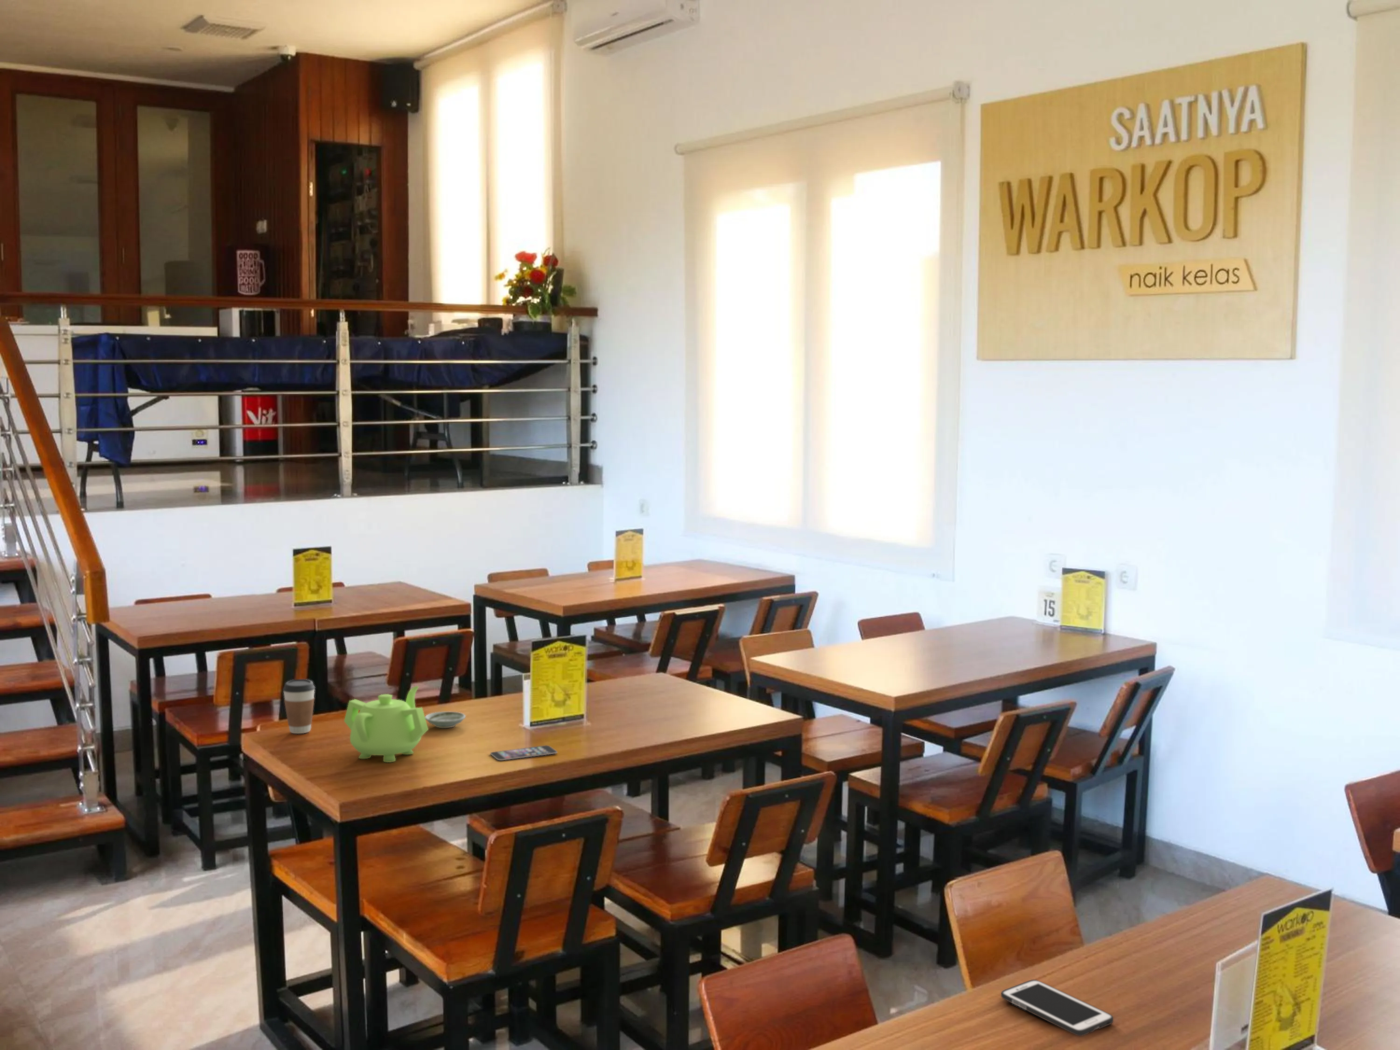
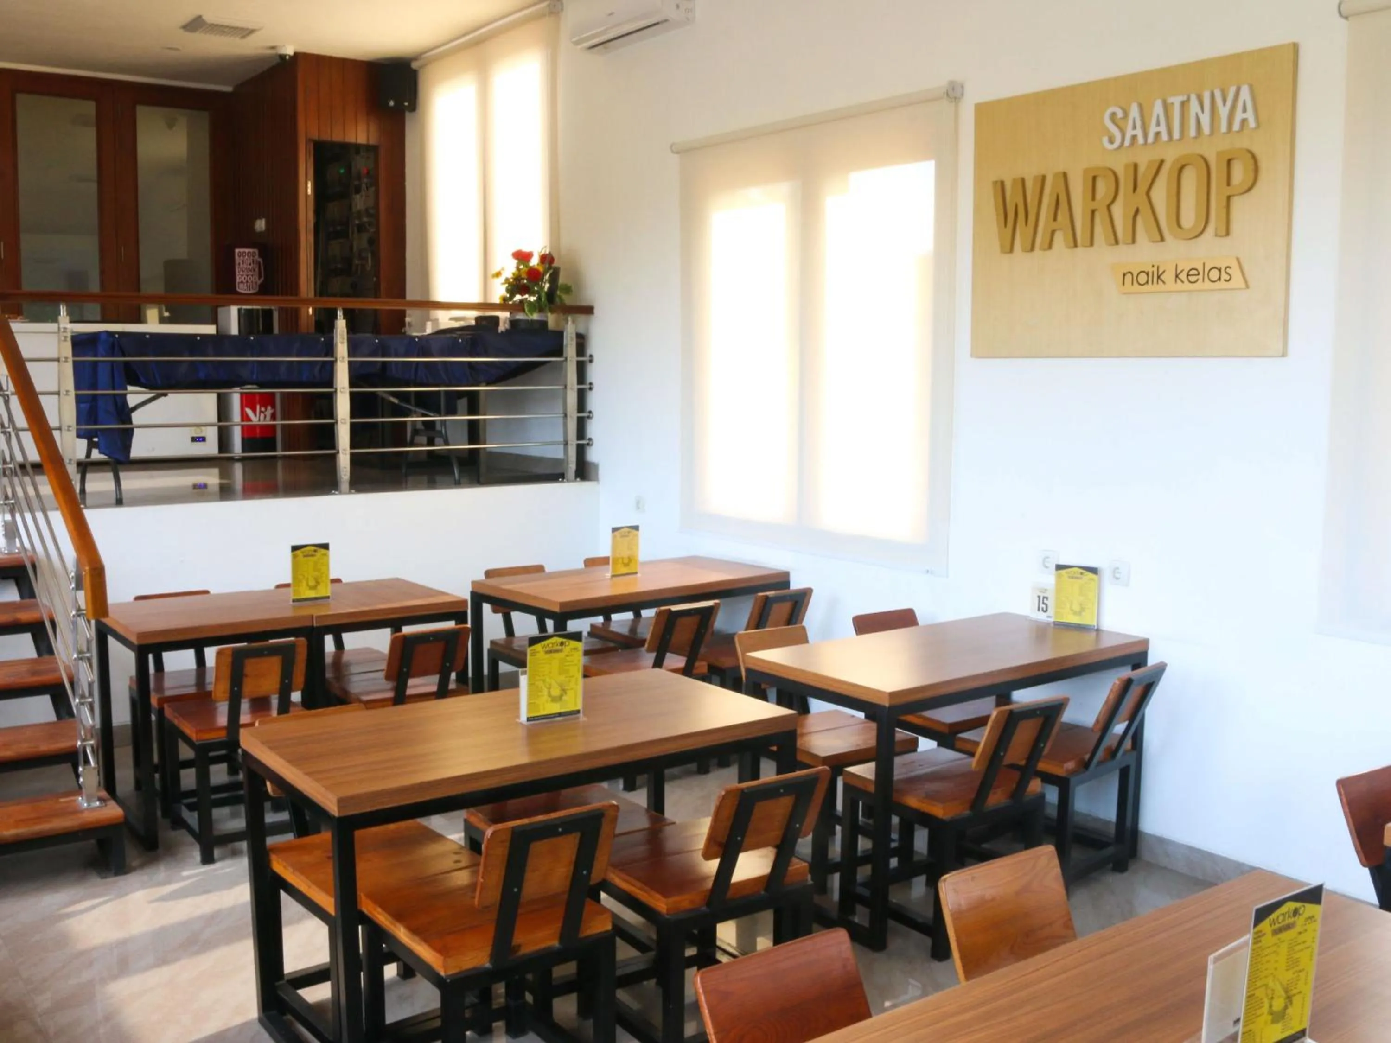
- saucer (445, 720)
- cell phone (1056, 1007)
- teapot (388, 725)
- smartphone (524, 752)
- coffee cup (299, 707)
